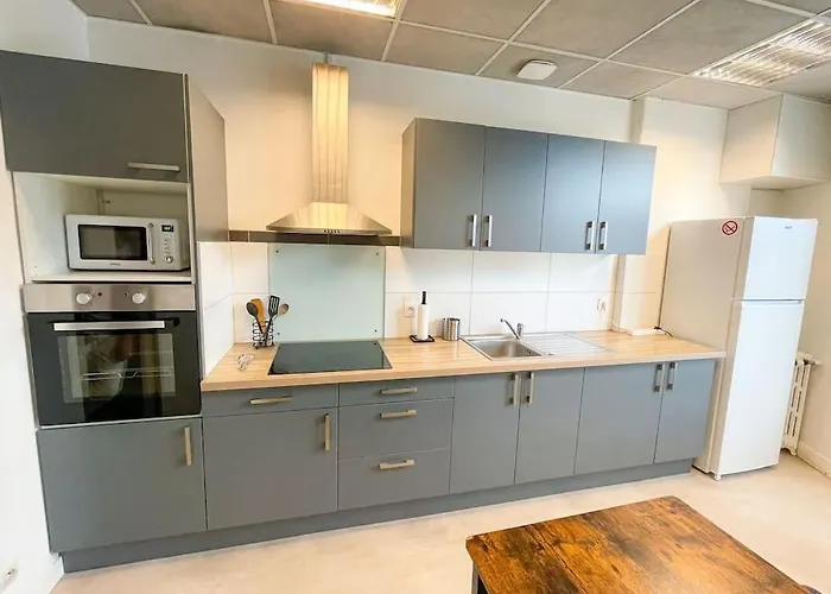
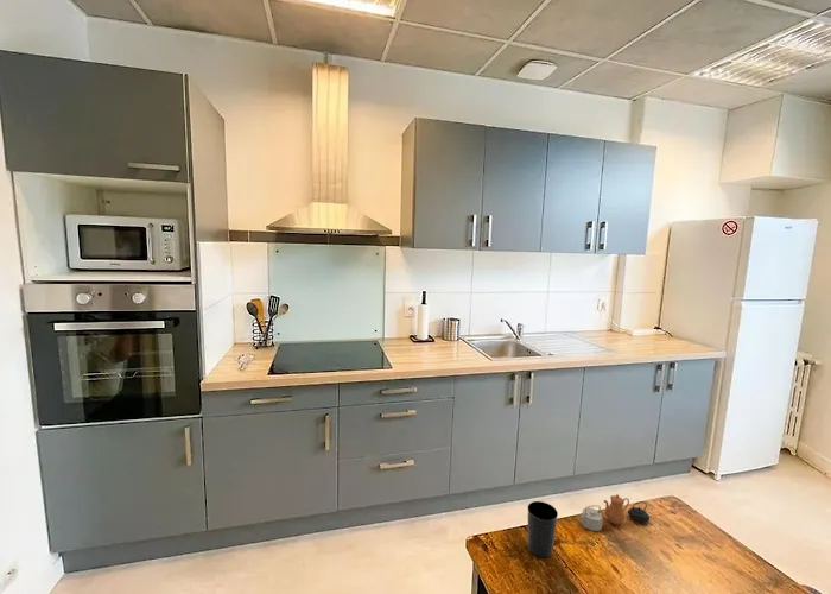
+ teapot (614, 507)
+ cup (540, 529)
